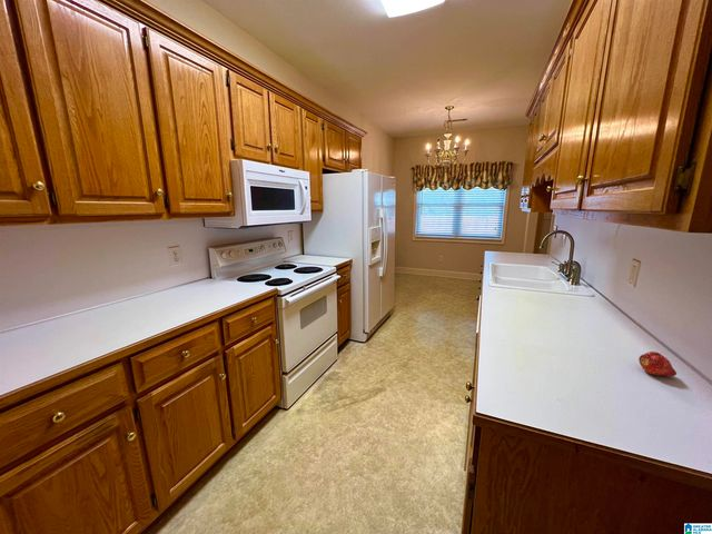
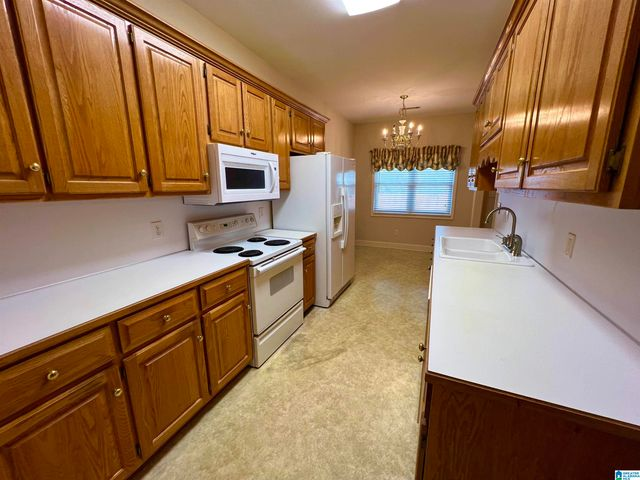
- fruit (656, 364)
